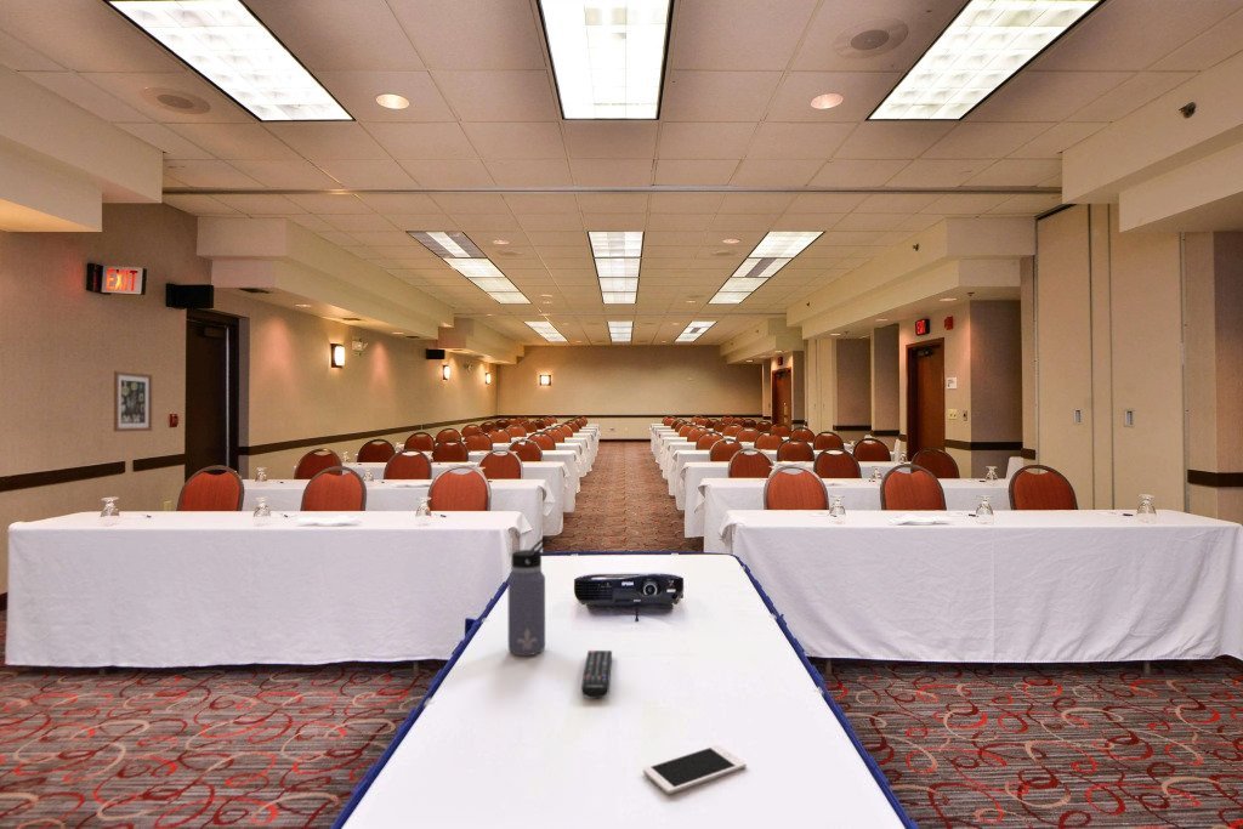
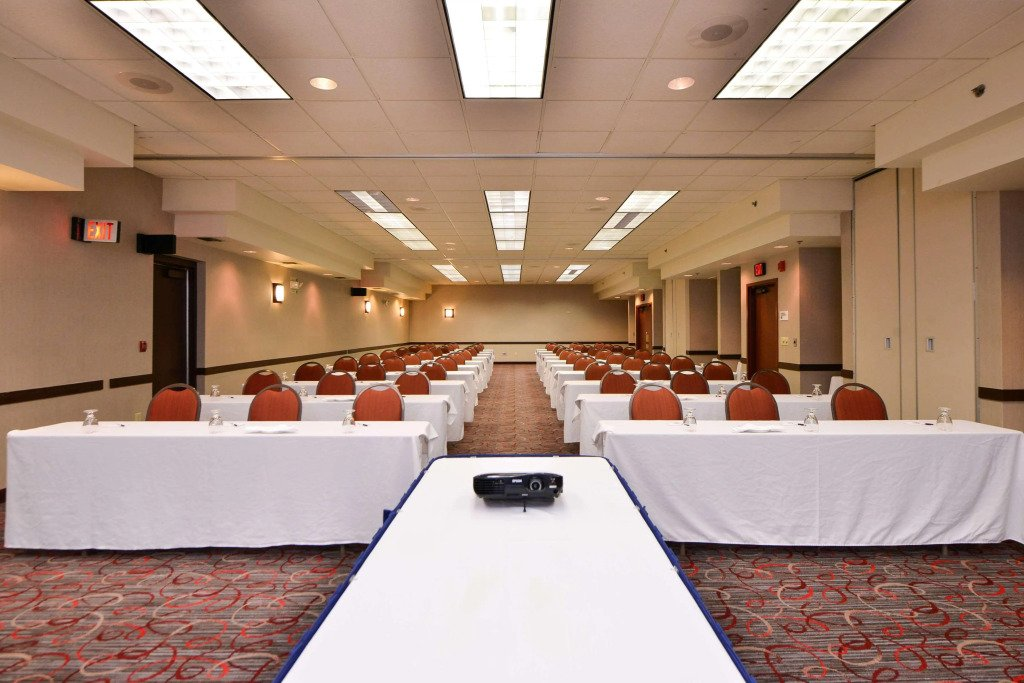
- cell phone (694, 767)
- water bottle (528, 594)
- wall art (134, 402)
- remote control (597, 671)
